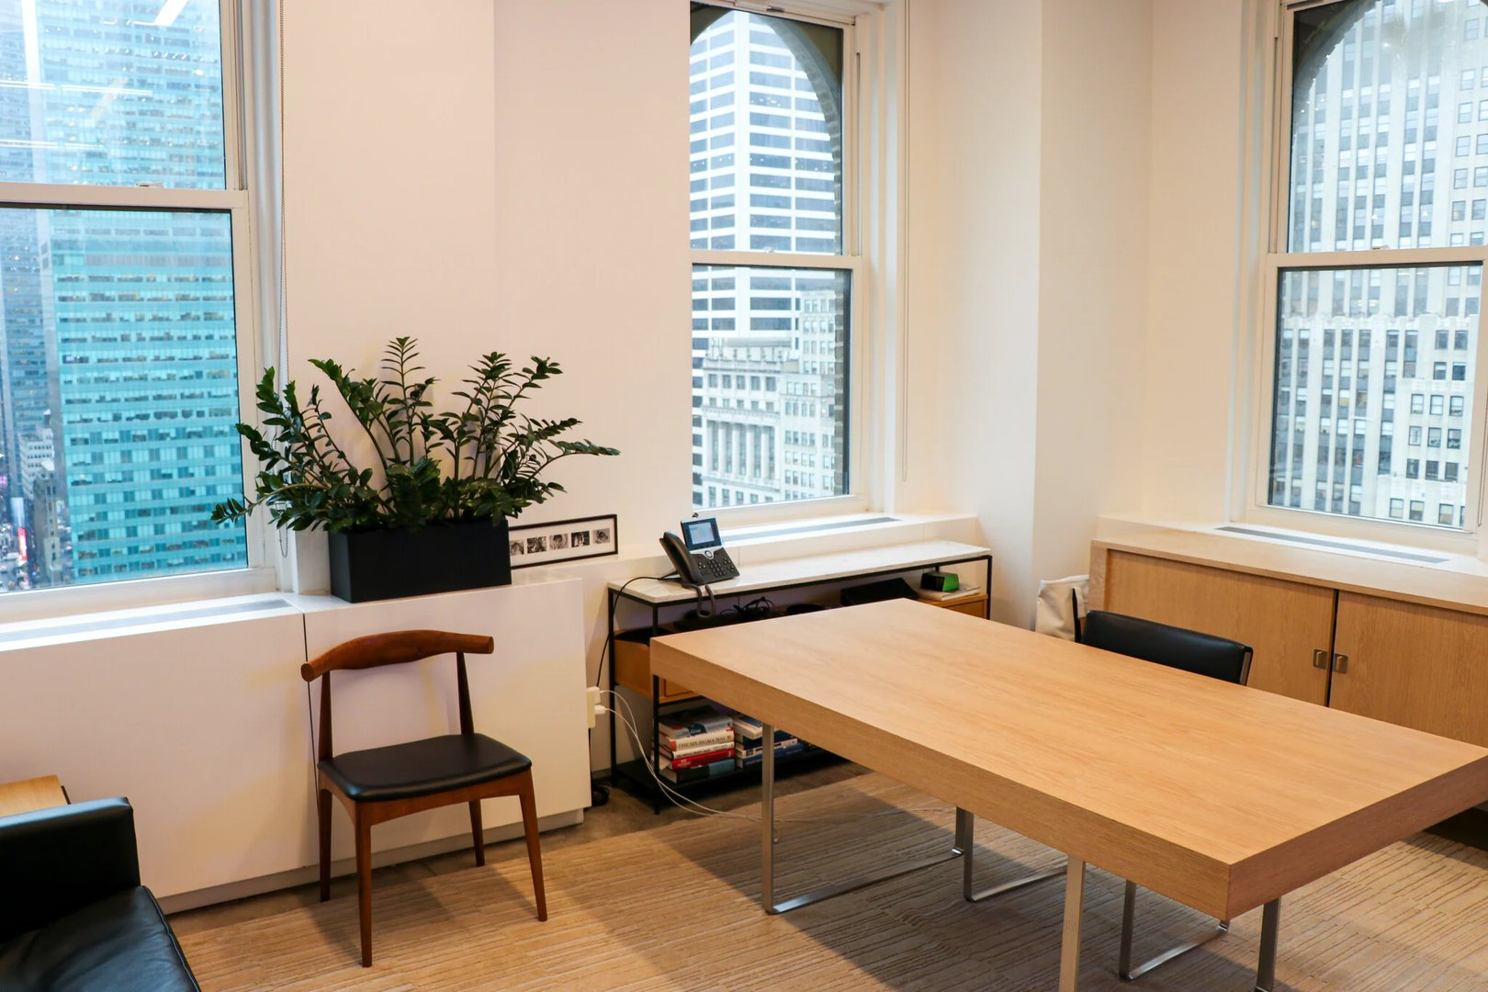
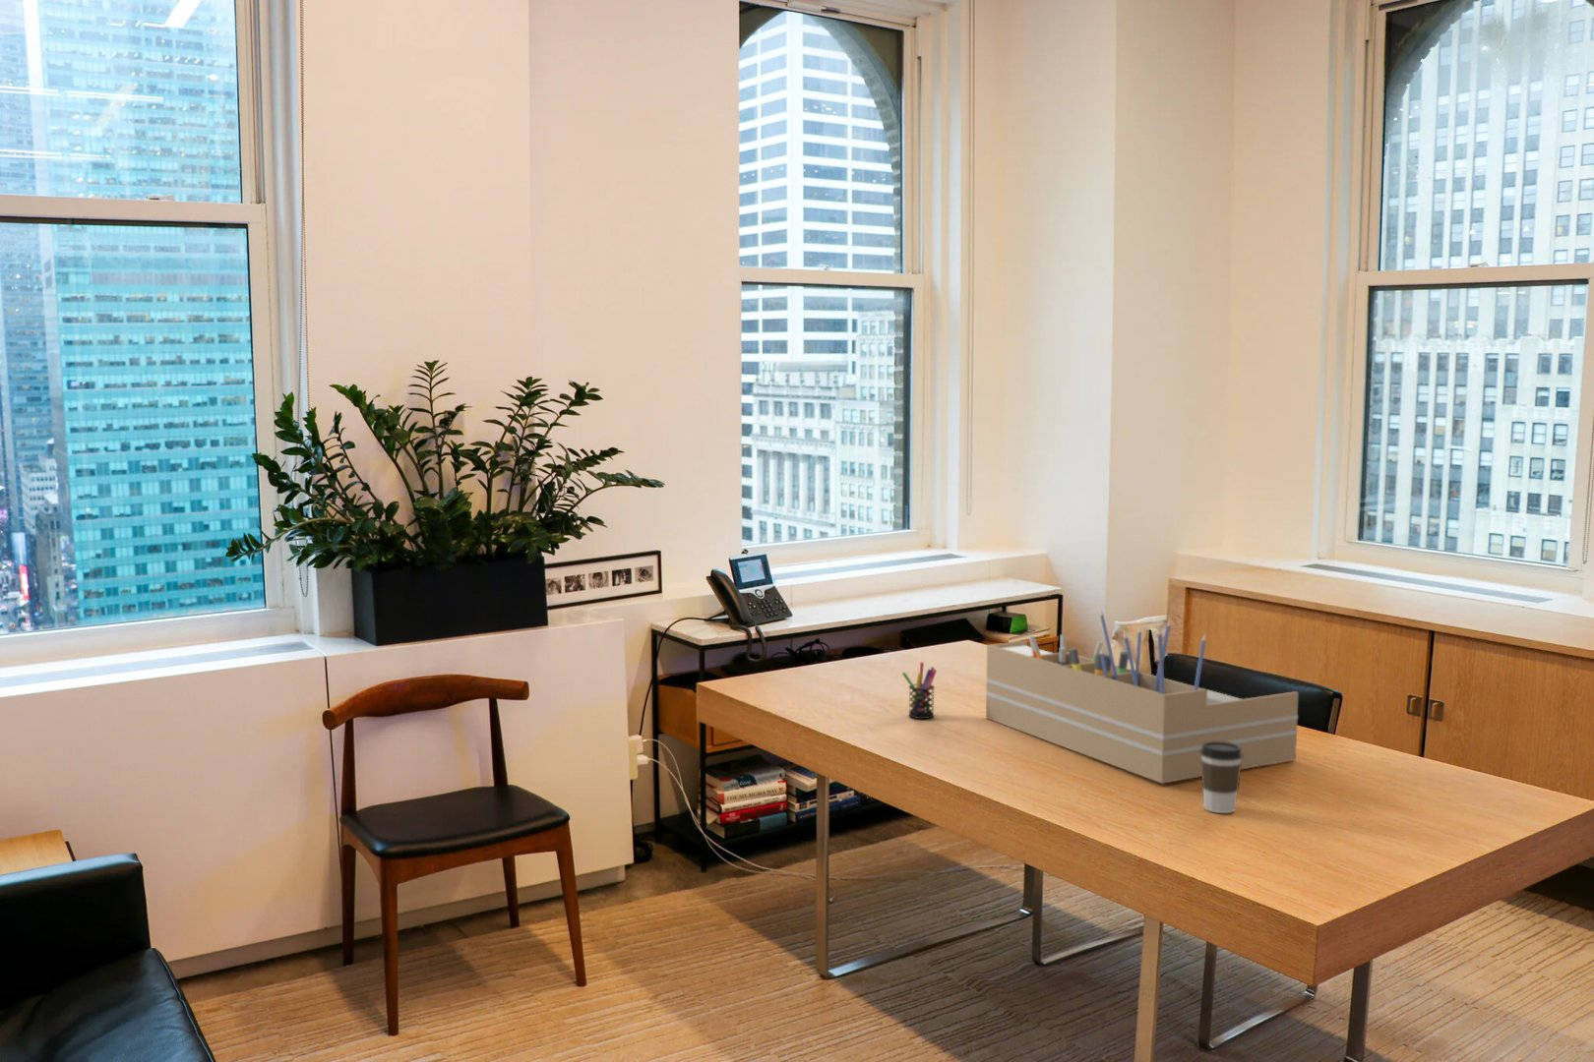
+ coffee cup (1220, 776)
+ pen holder (918, 690)
+ desk organizer (1129, 668)
